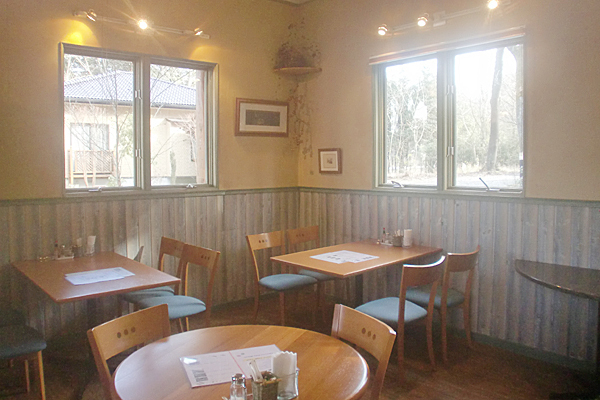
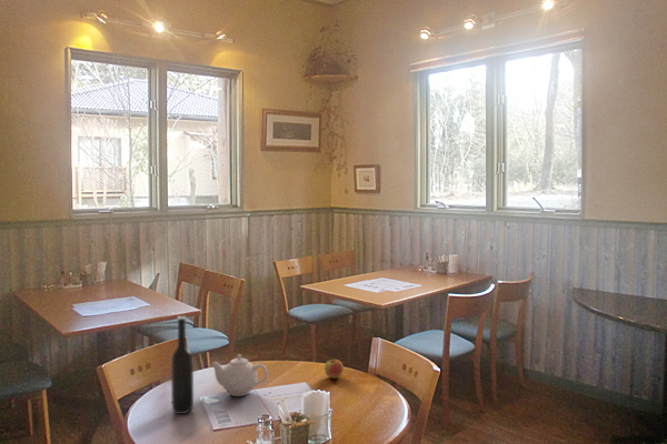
+ apple (334, 366)
+ teapot (239, 373)
+ bottle (181, 364)
